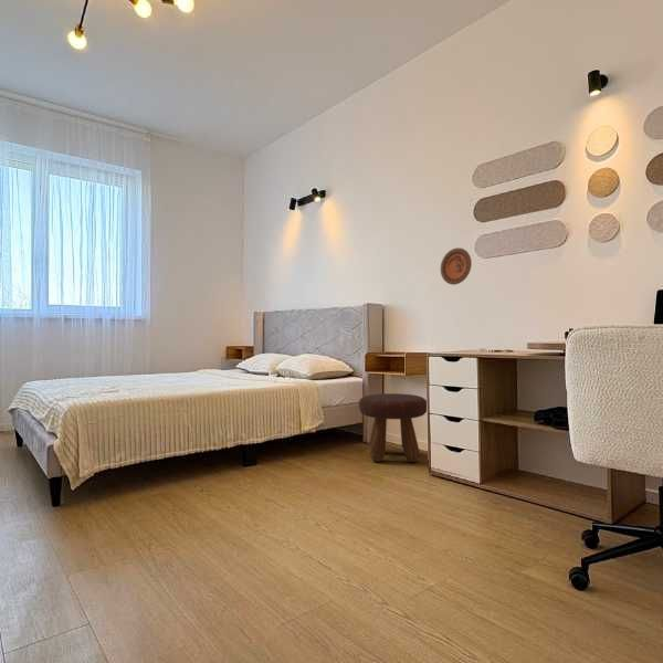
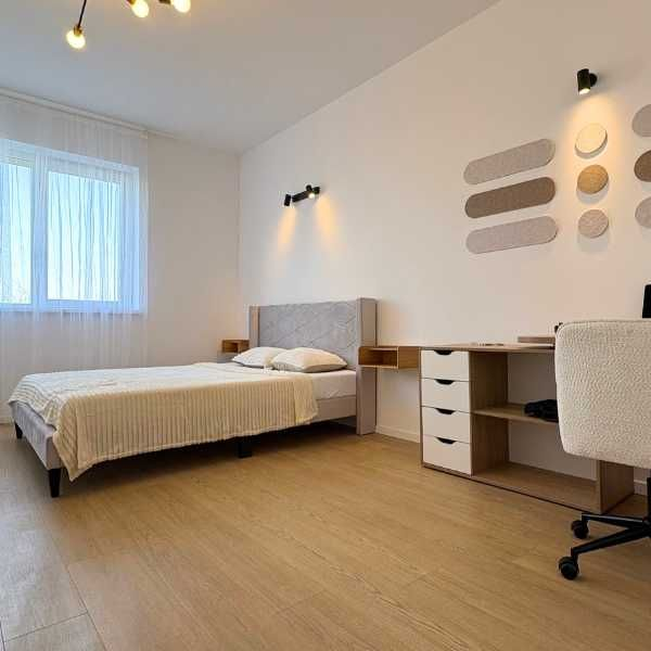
- footstool (386, 427)
- decorative plate (455, 266)
